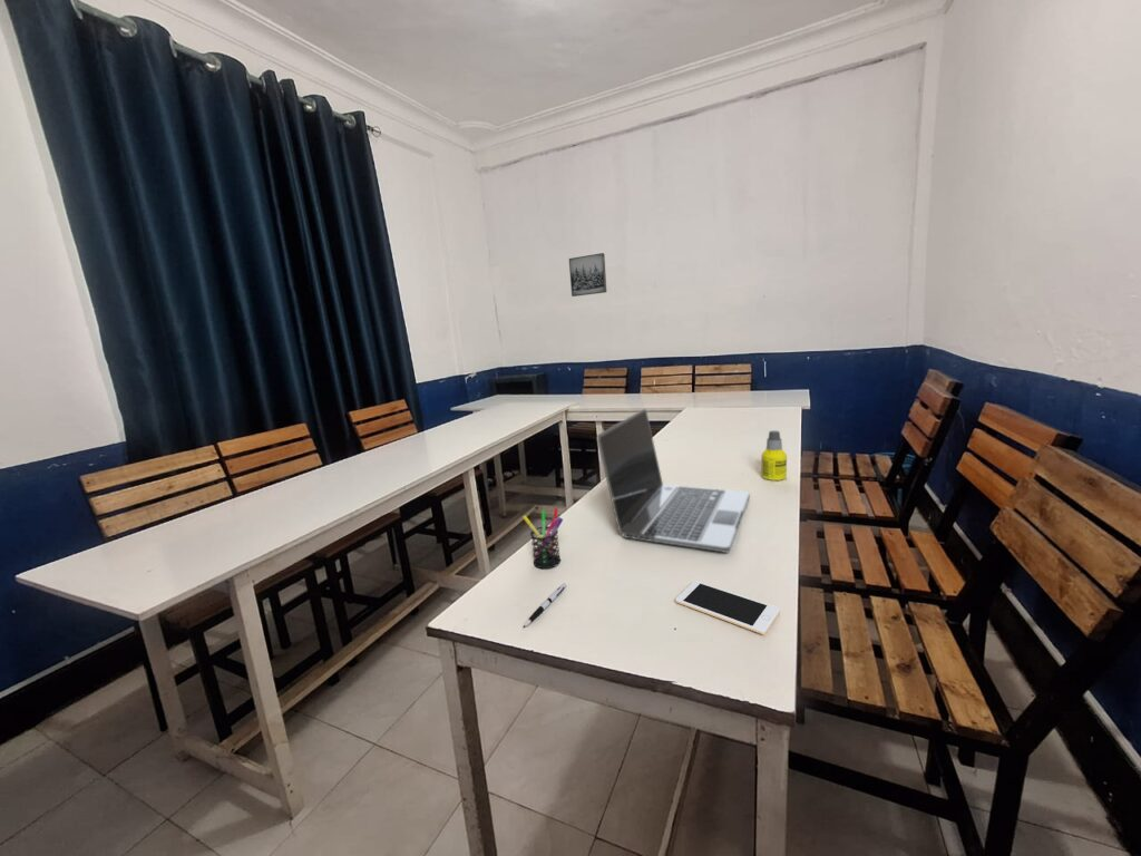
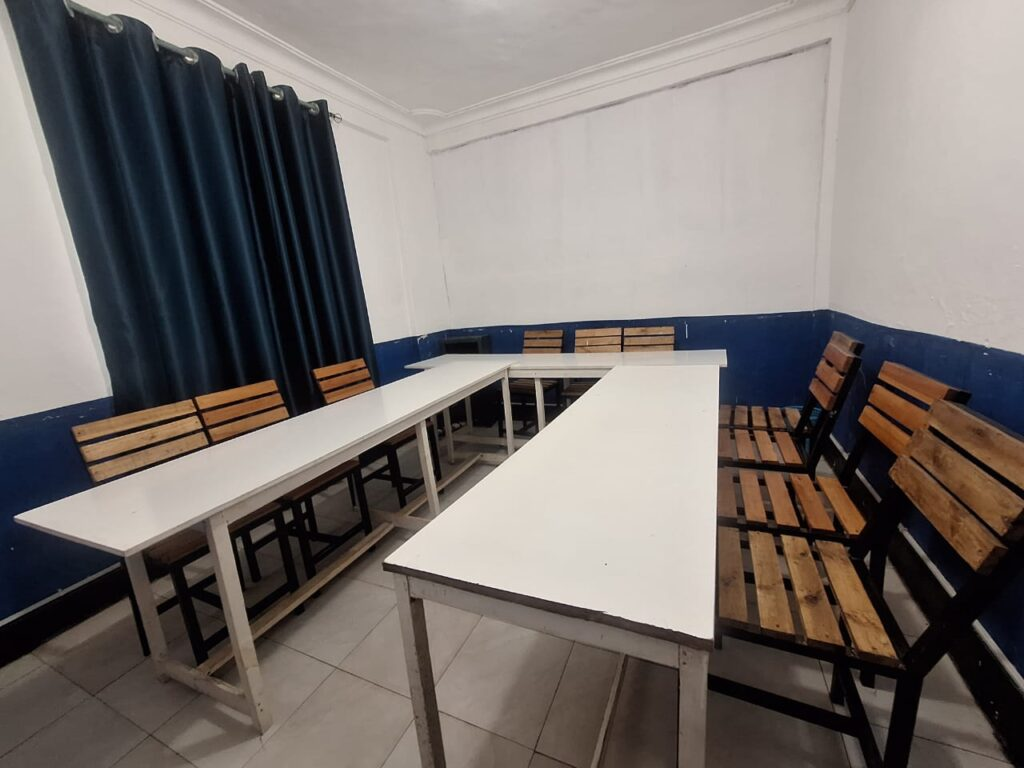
- pen (546, 604)
- laptop (674, 485)
- cell phone (725, 605)
- wall art (587, 275)
- pen holder (546, 534)
- bottle (773, 454)
